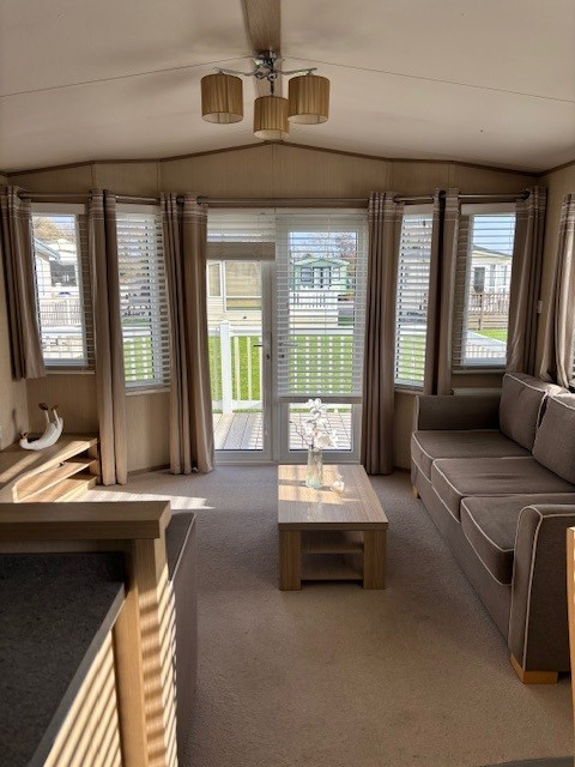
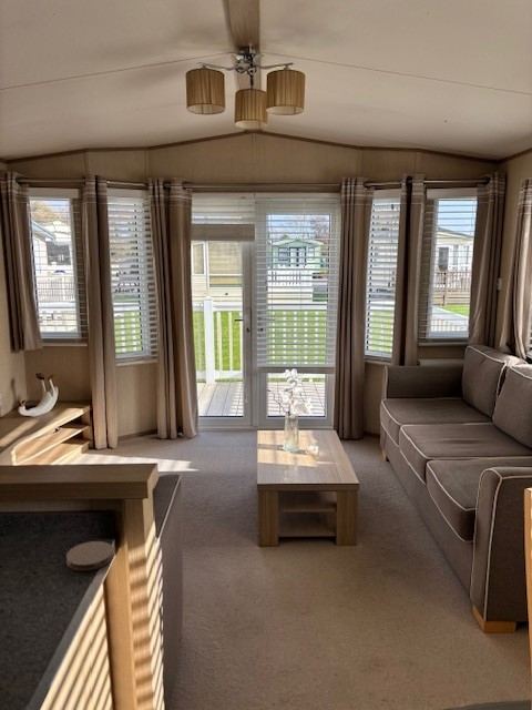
+ coaster (90, 555)
